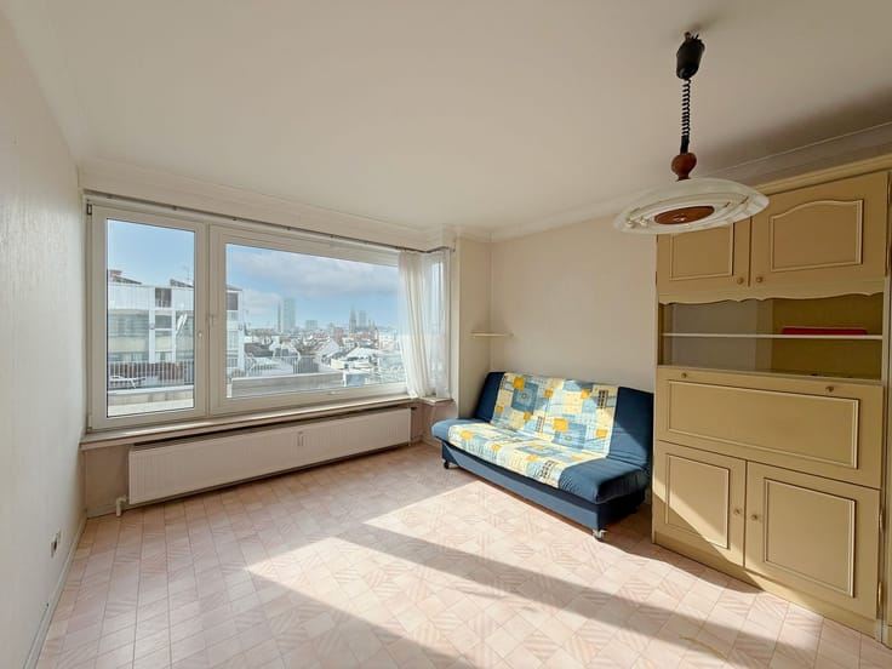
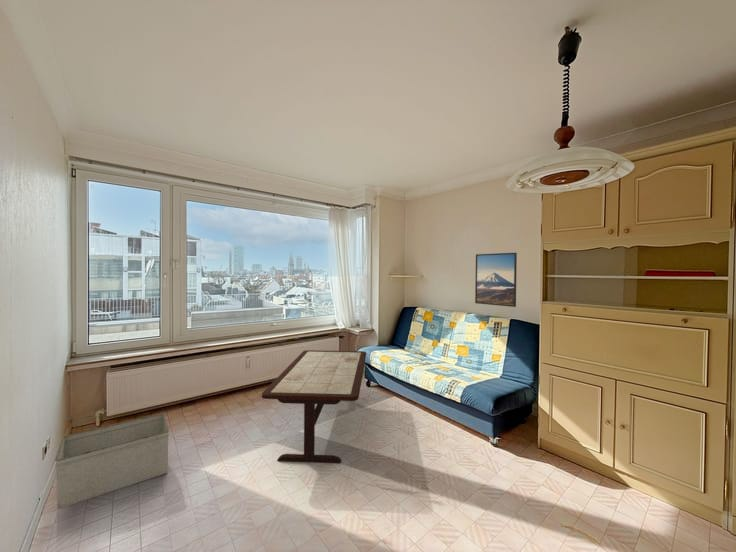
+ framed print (494, 279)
+ storage bin (117, 456)
+ coffee table (324, 394)
